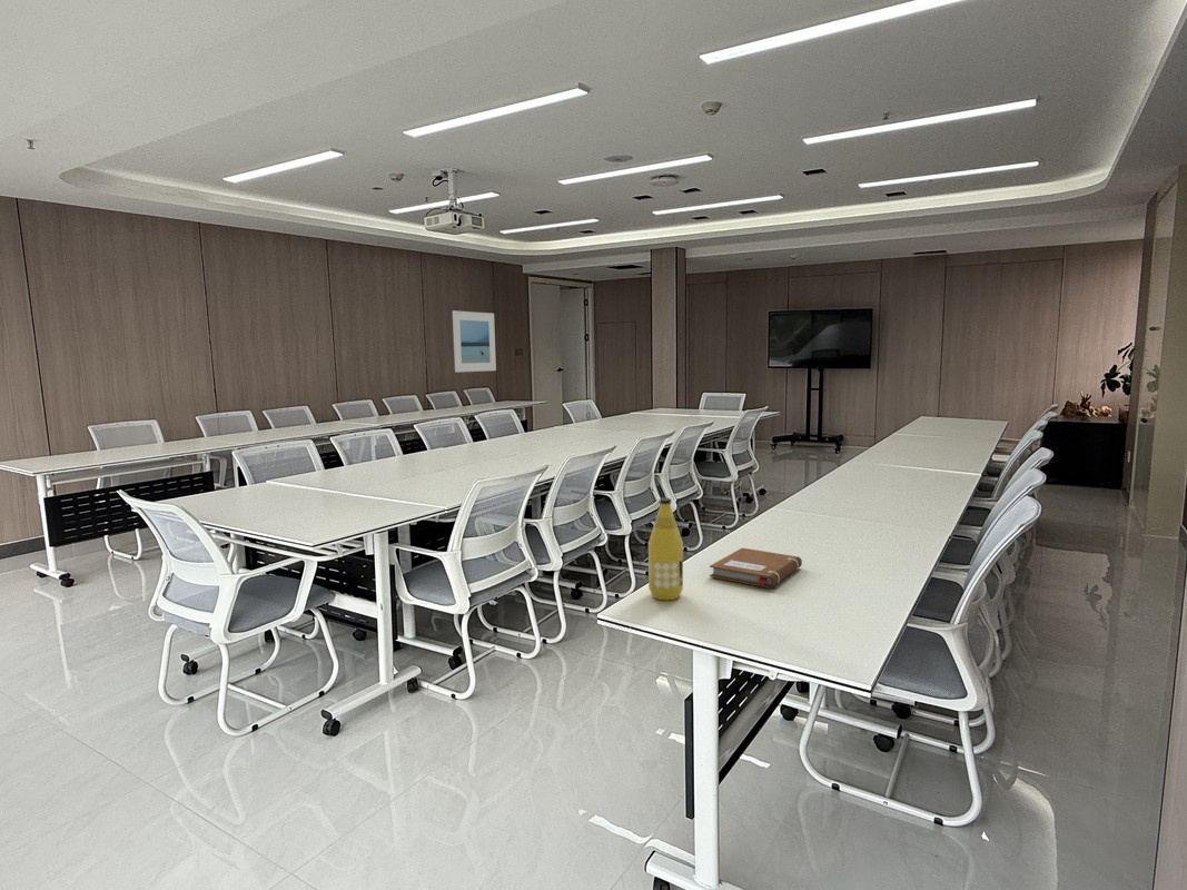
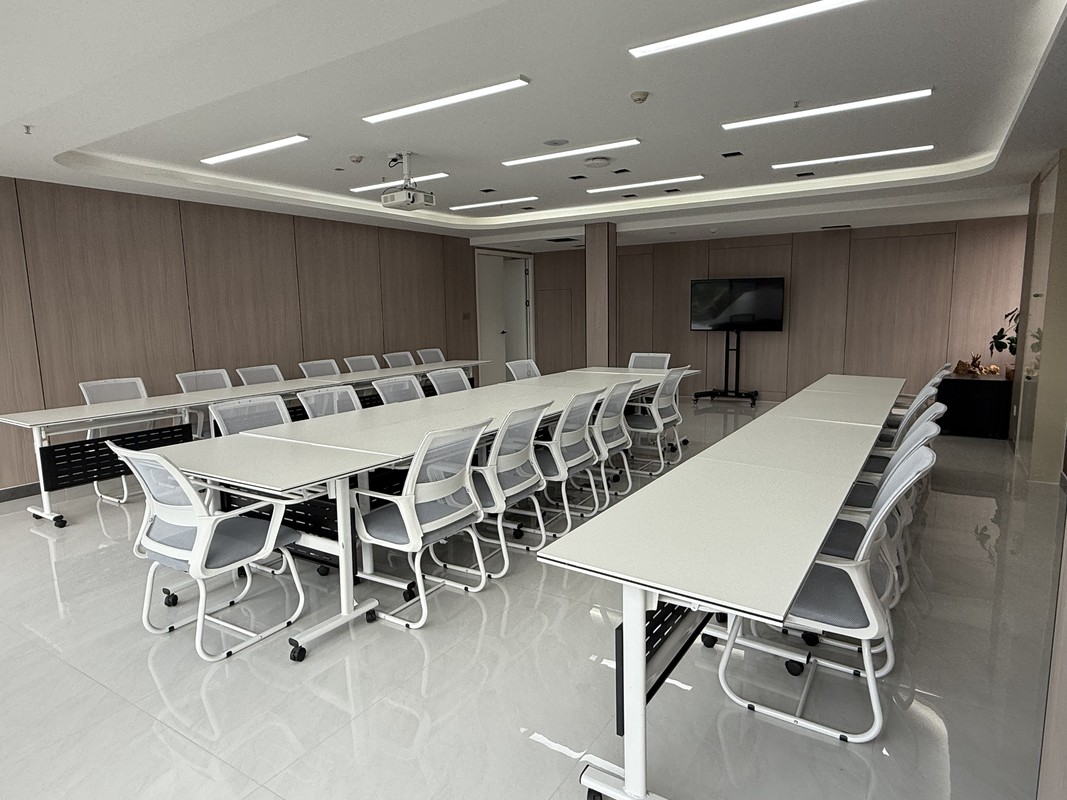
- notebook (755, 567)
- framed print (475, 342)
- bottle (665, 547)
